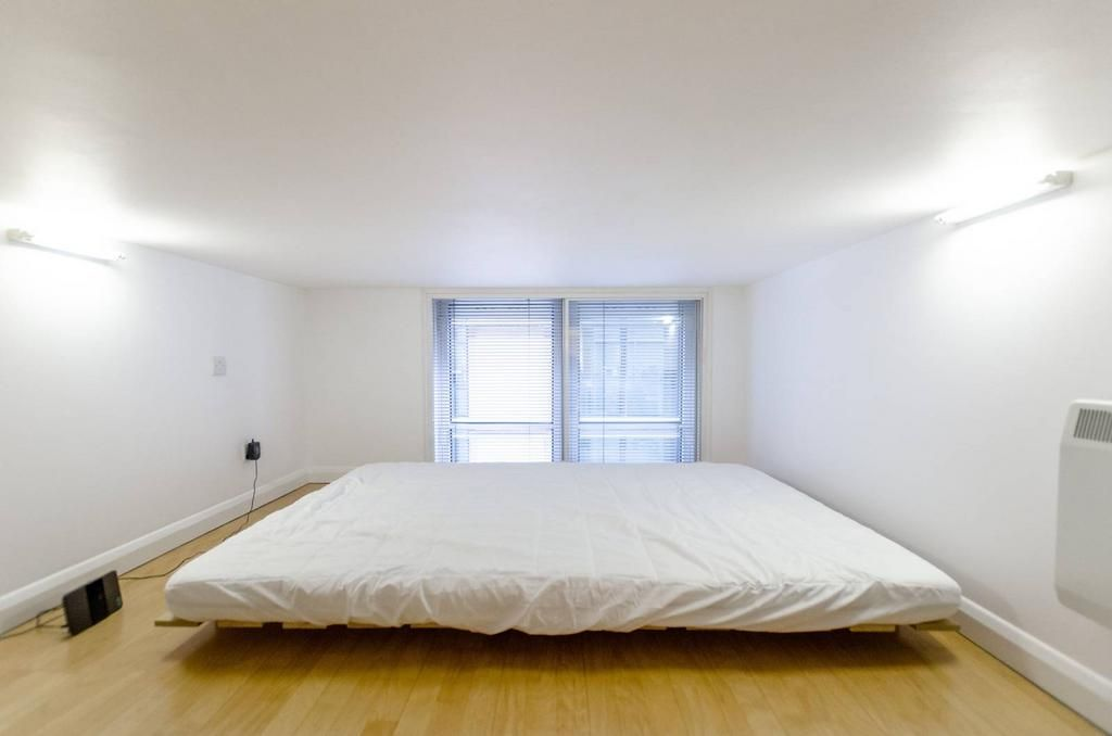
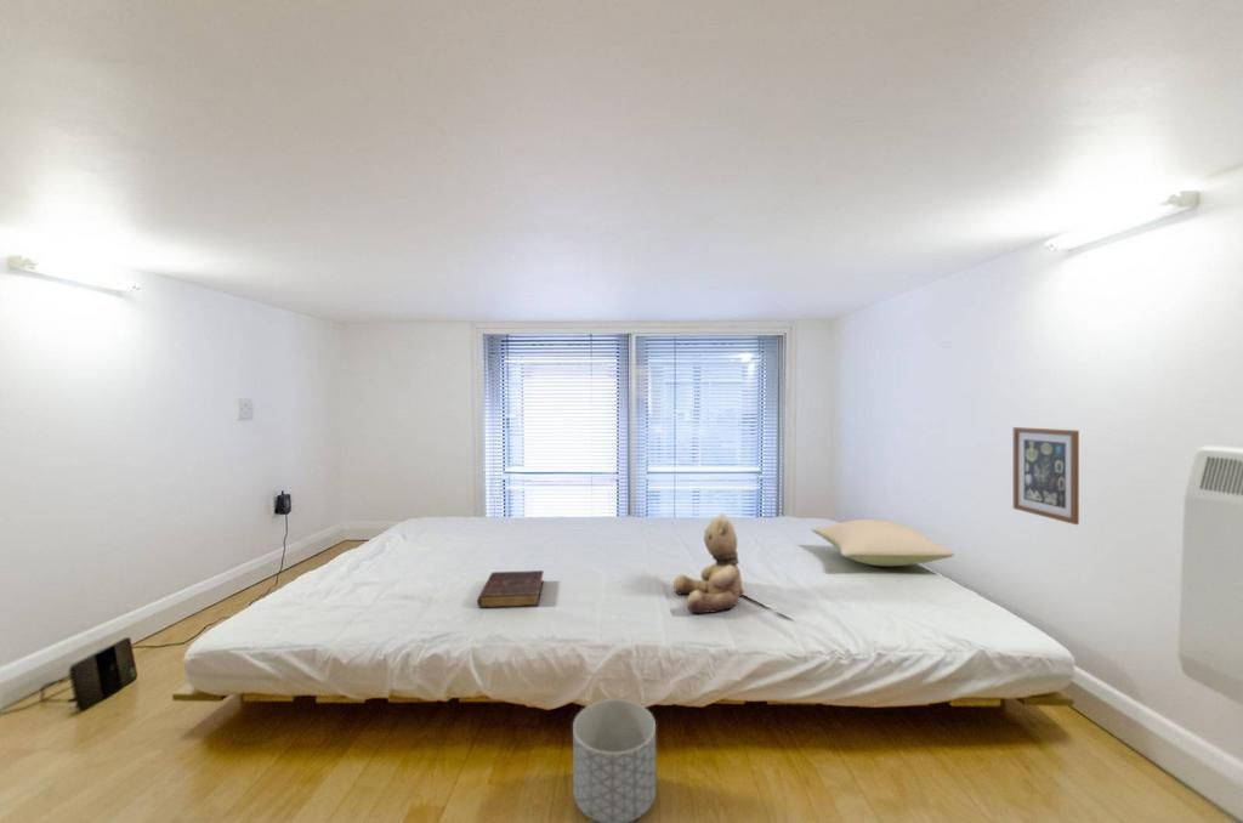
+ teddy bear (711, 555)
+ wall art (1043, 472)
+ book (512, 588)
+ pillow (874, 540)
+ planter (614, 762)
